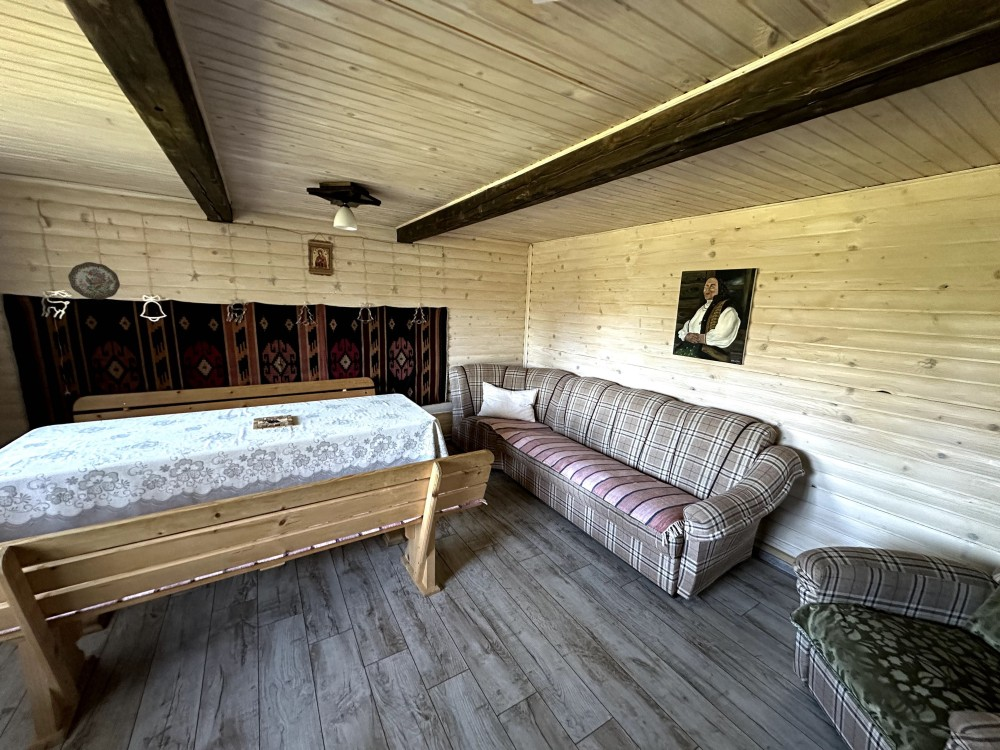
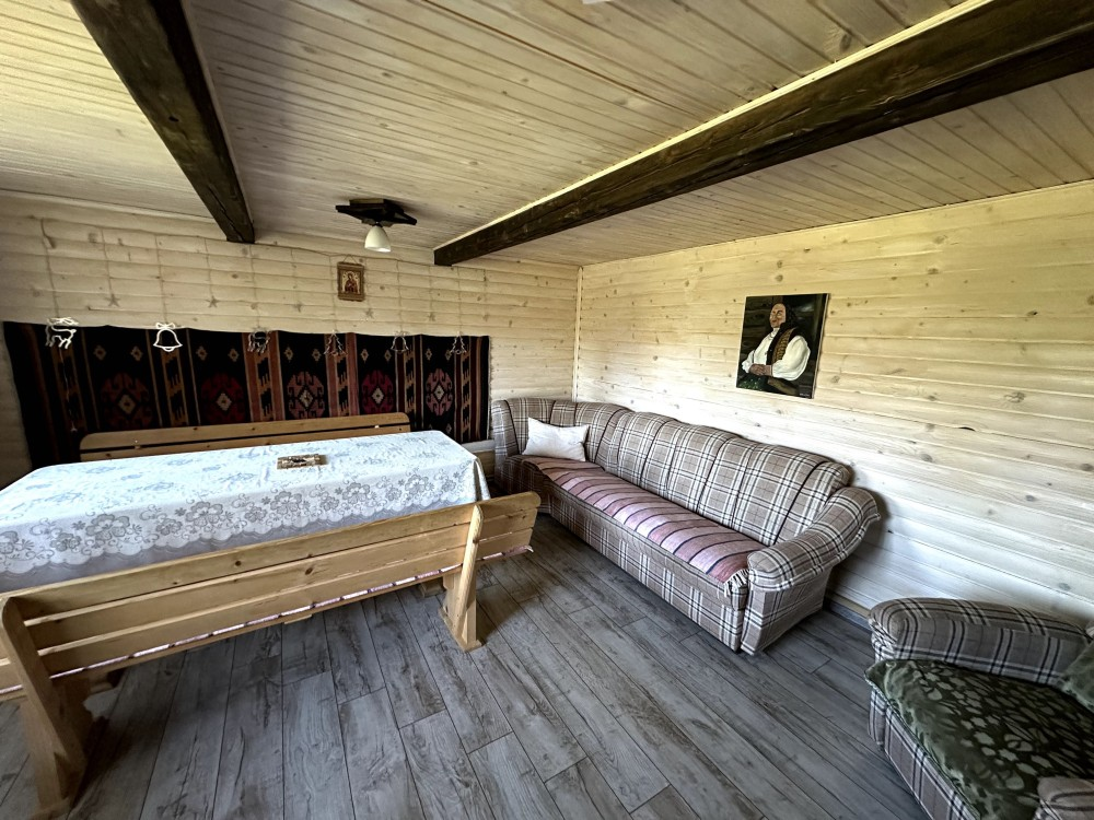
- decorative plate (95, 281)
